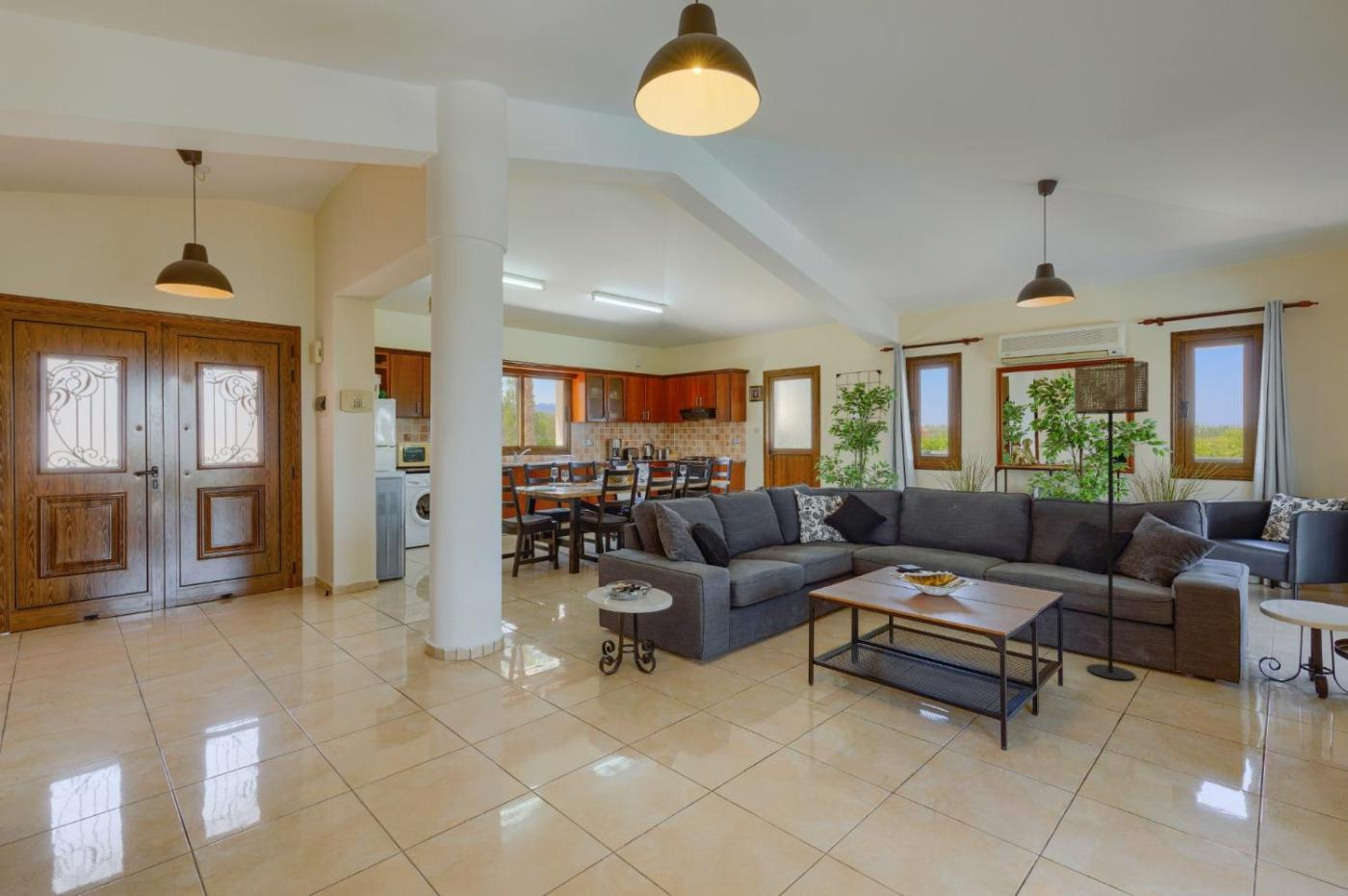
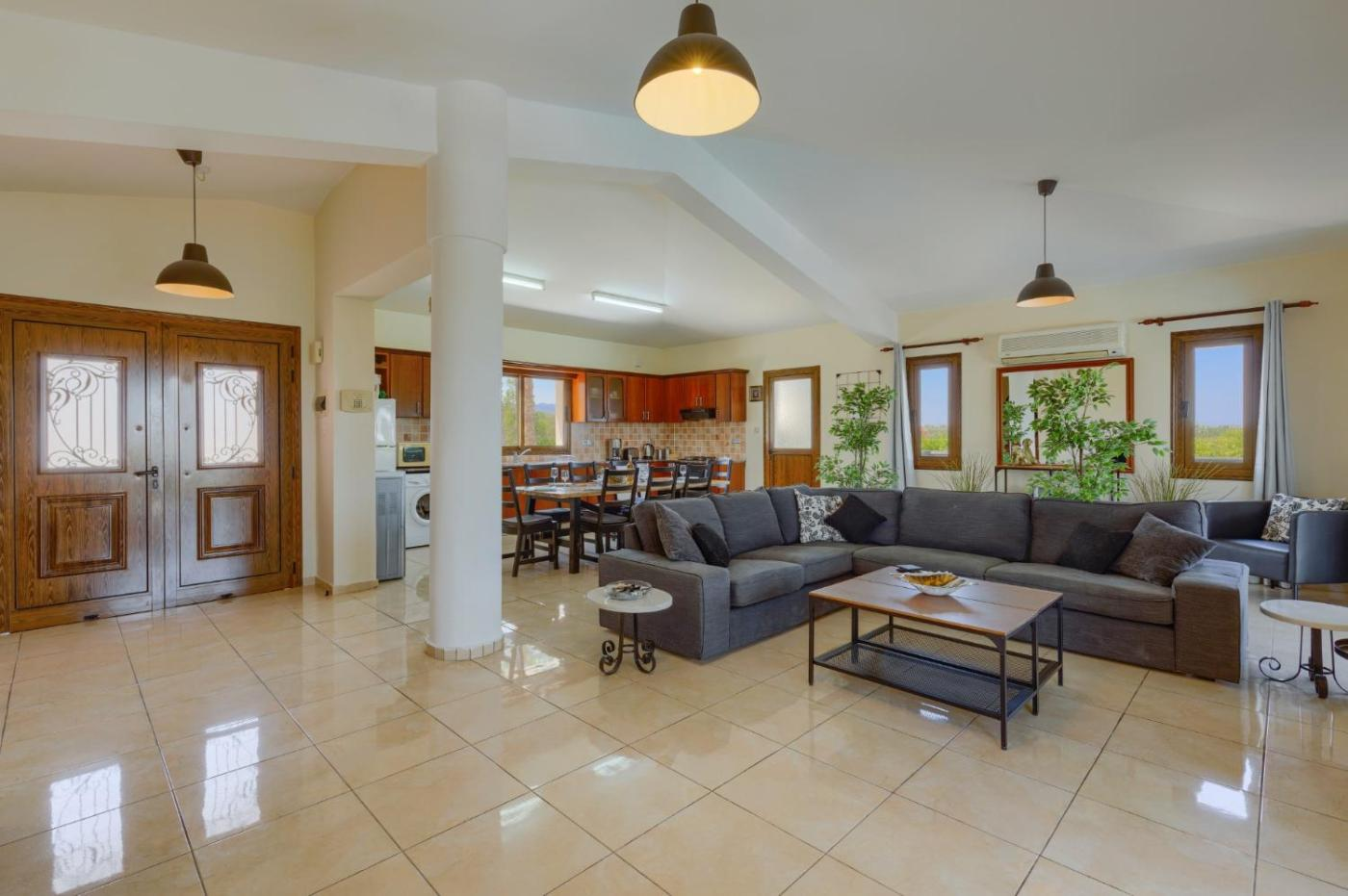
- floor lamp (1110, 519)
